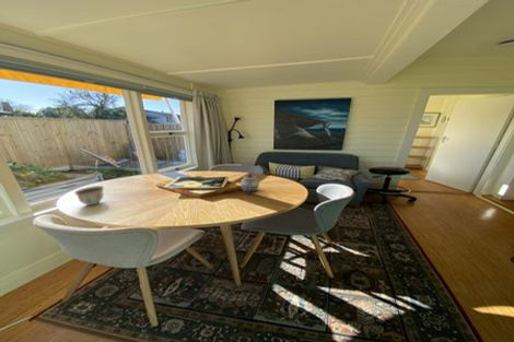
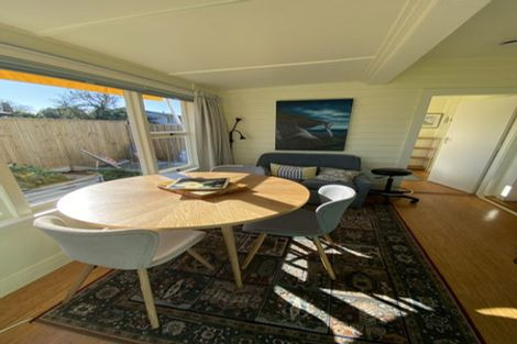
- bowl (91, 197)
- teapot (249, 181)
